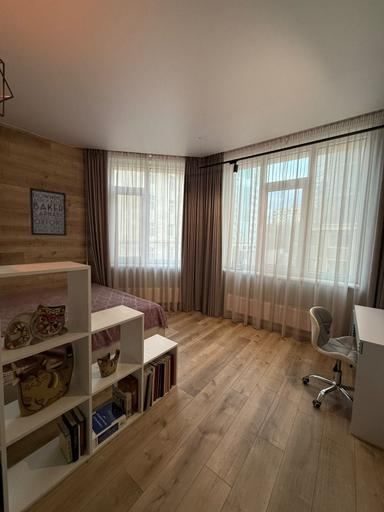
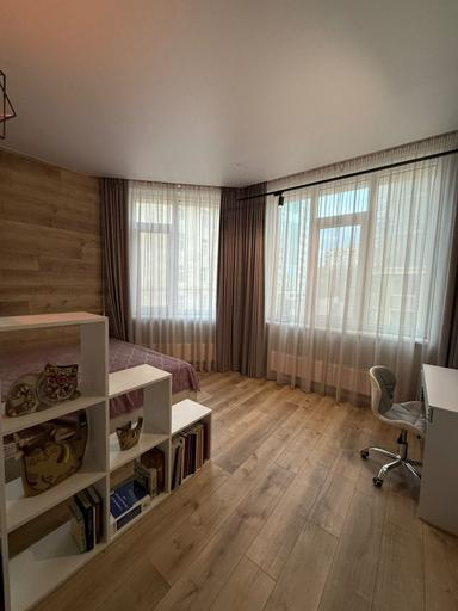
- wall art (49, 213)
